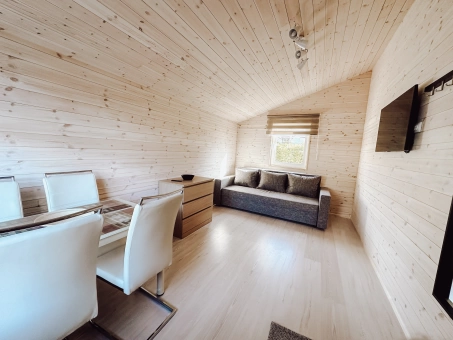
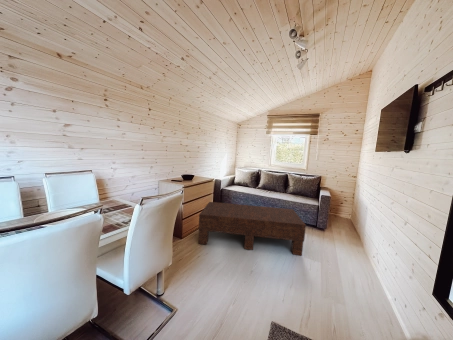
+ coffee table (249, 225)
